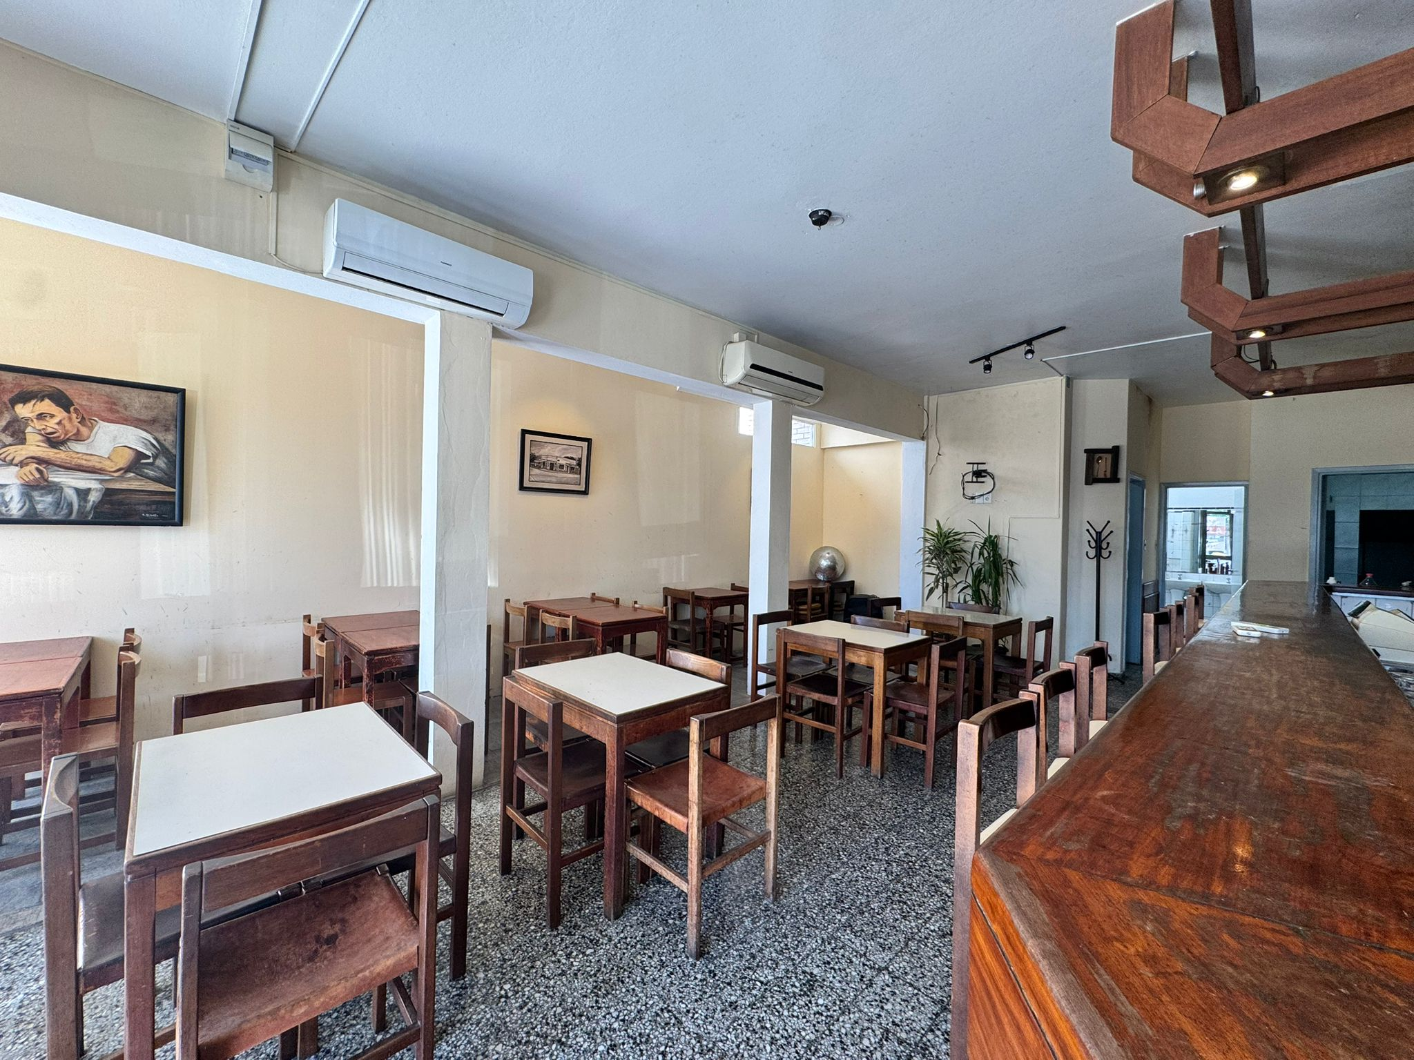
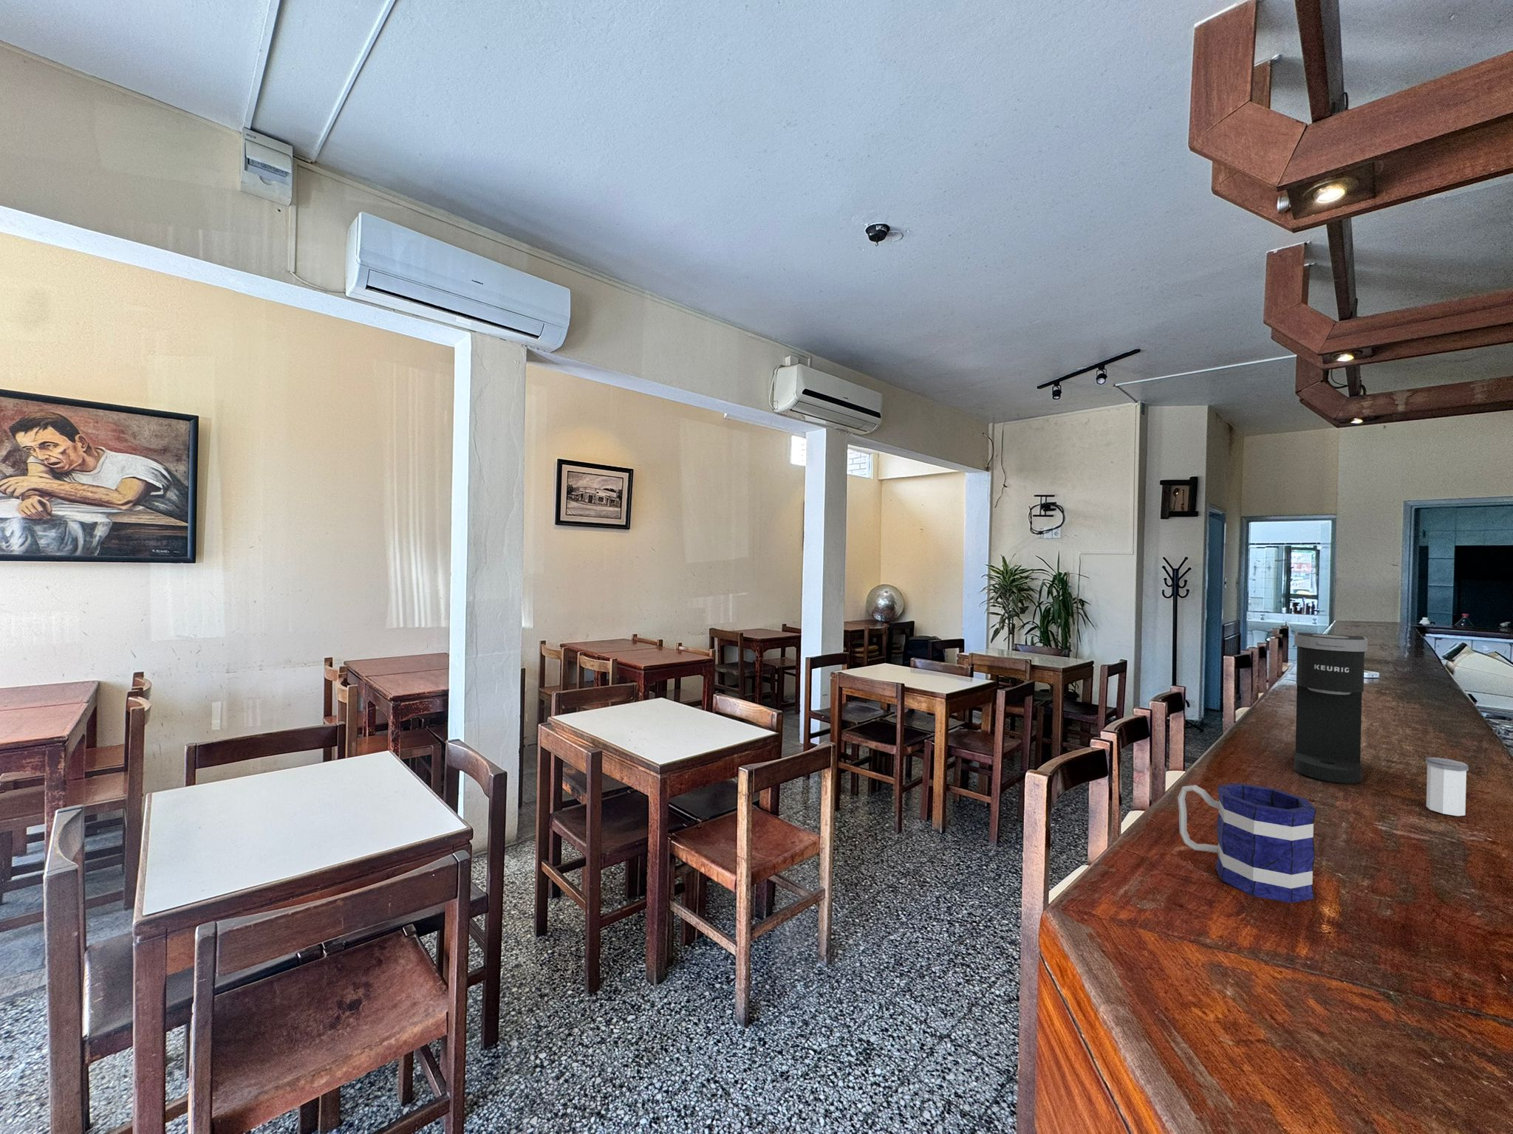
+ coffee maker (1327, 700)
+ mug (1241, 834)
+ salt shaker (1446, 785)
